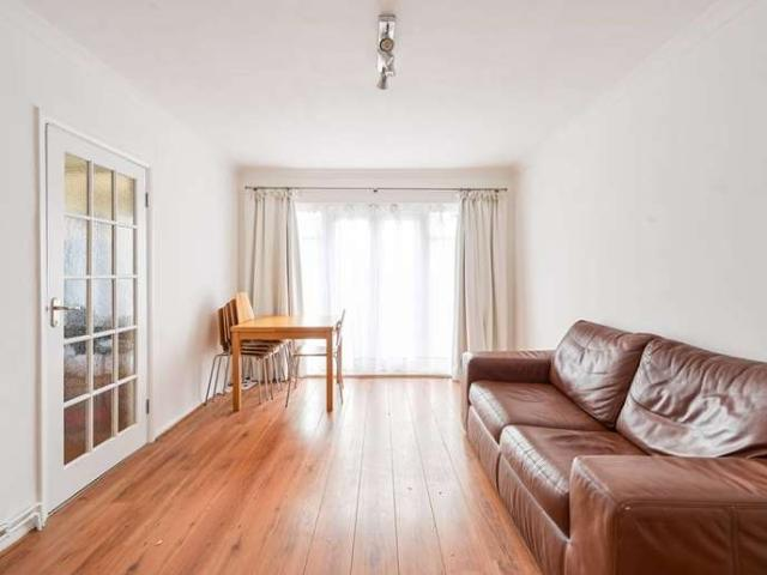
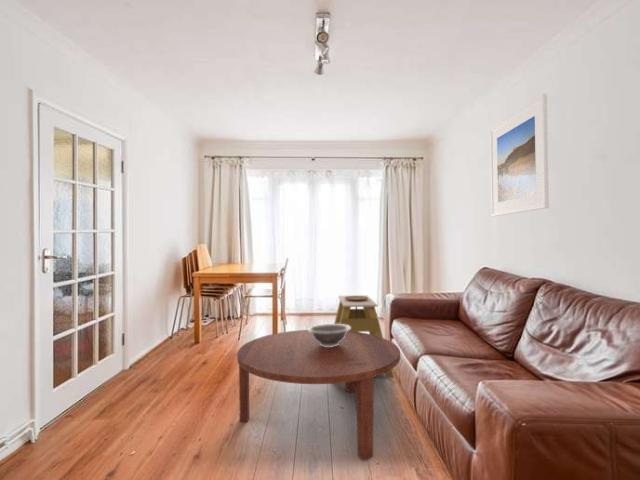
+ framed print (515, 163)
+ side table (356, 331)
+ coffee table (319, 383)
+ decorative bowl (329, 335)
